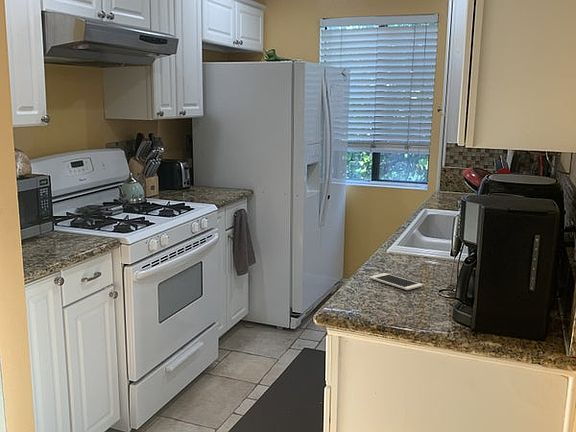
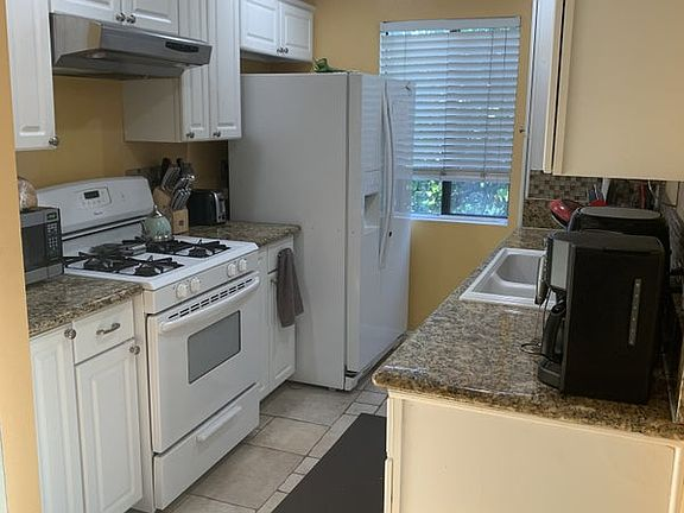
- cell phone (395, 281)
